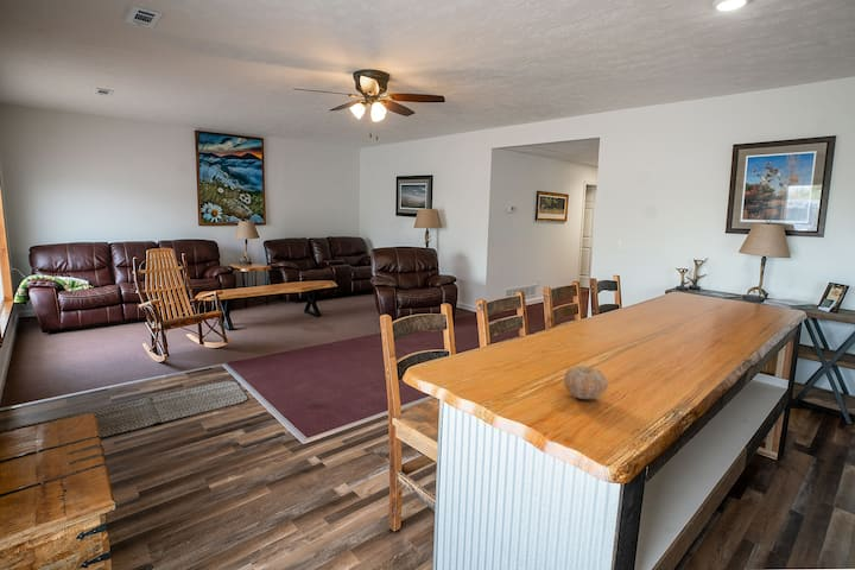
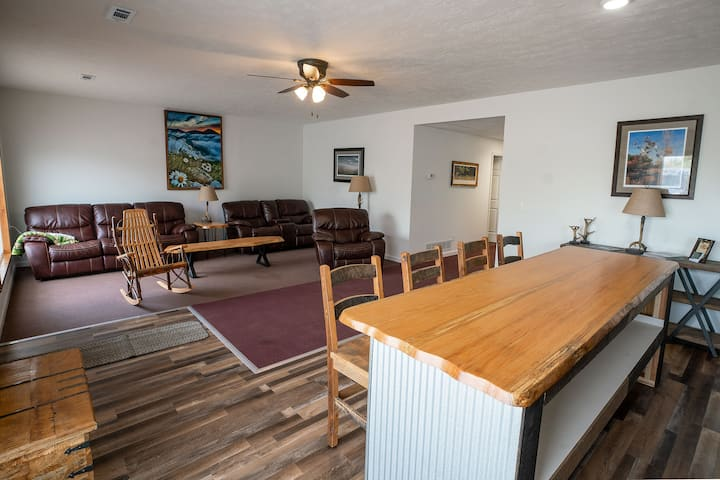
- fruit (584, 382)
